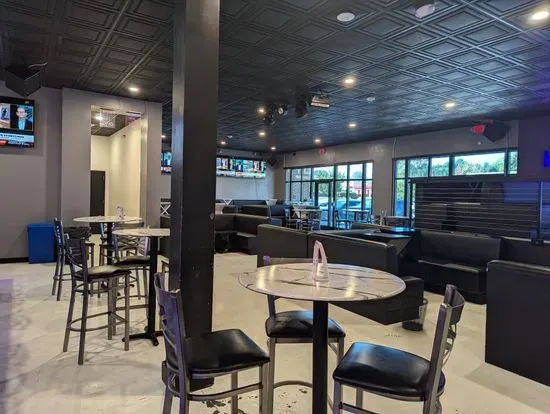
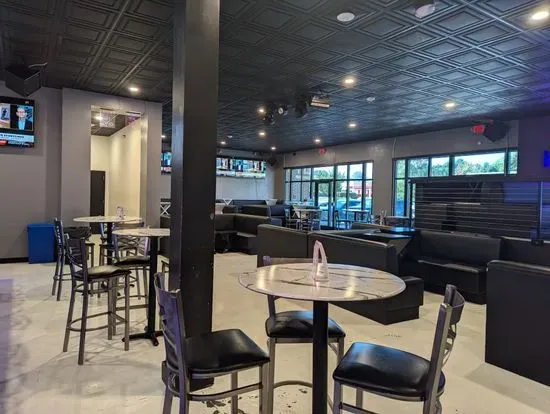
- wastebasket (412, 313)
